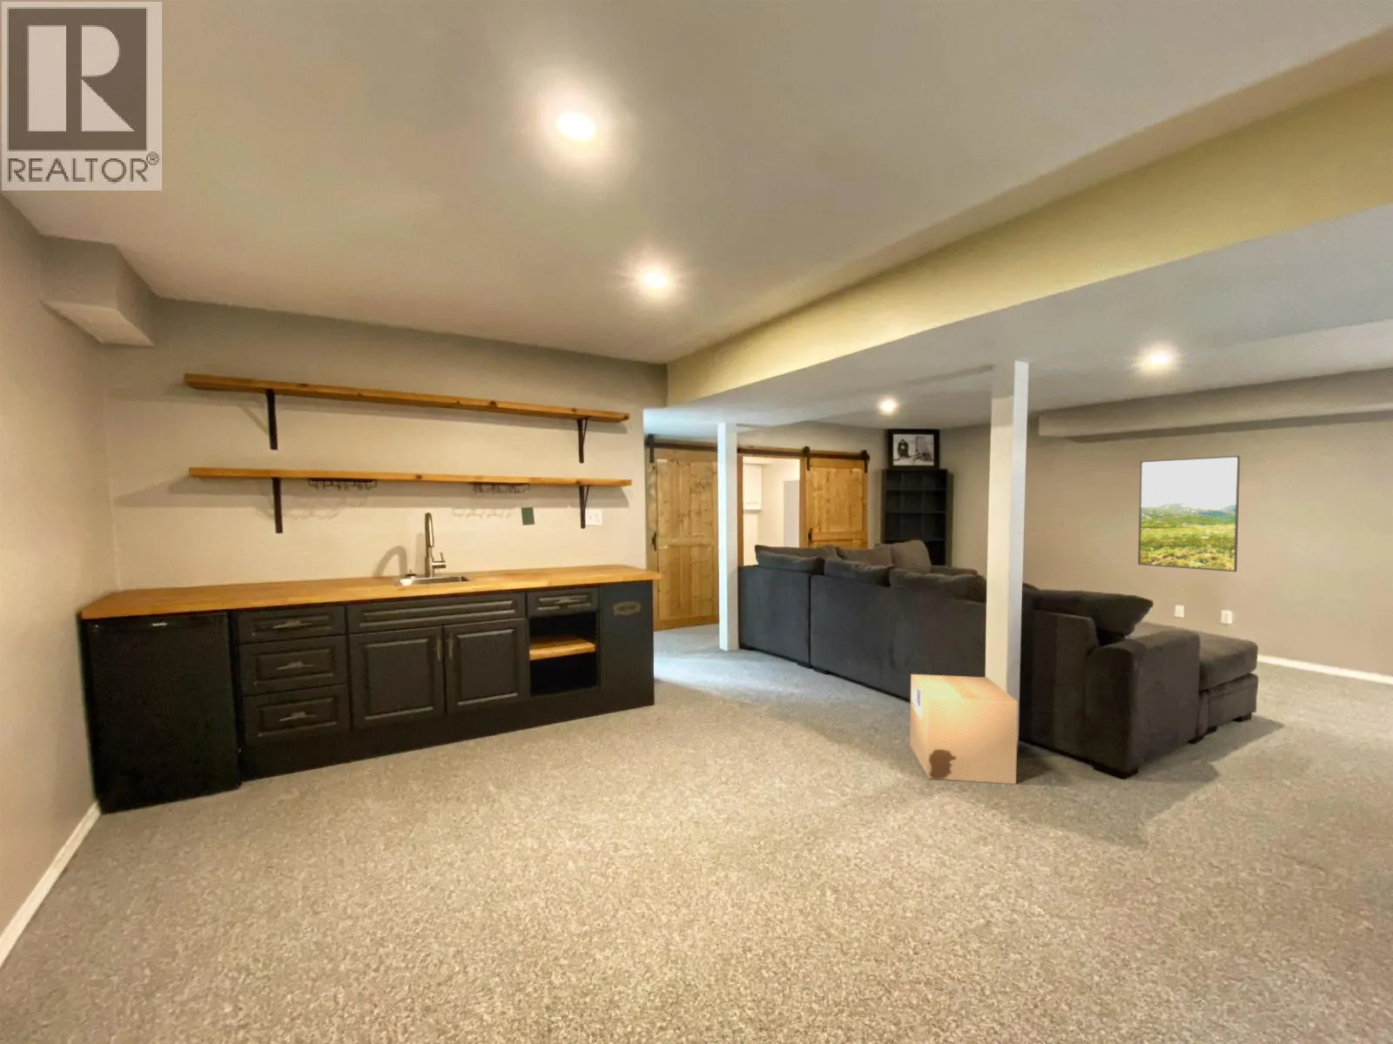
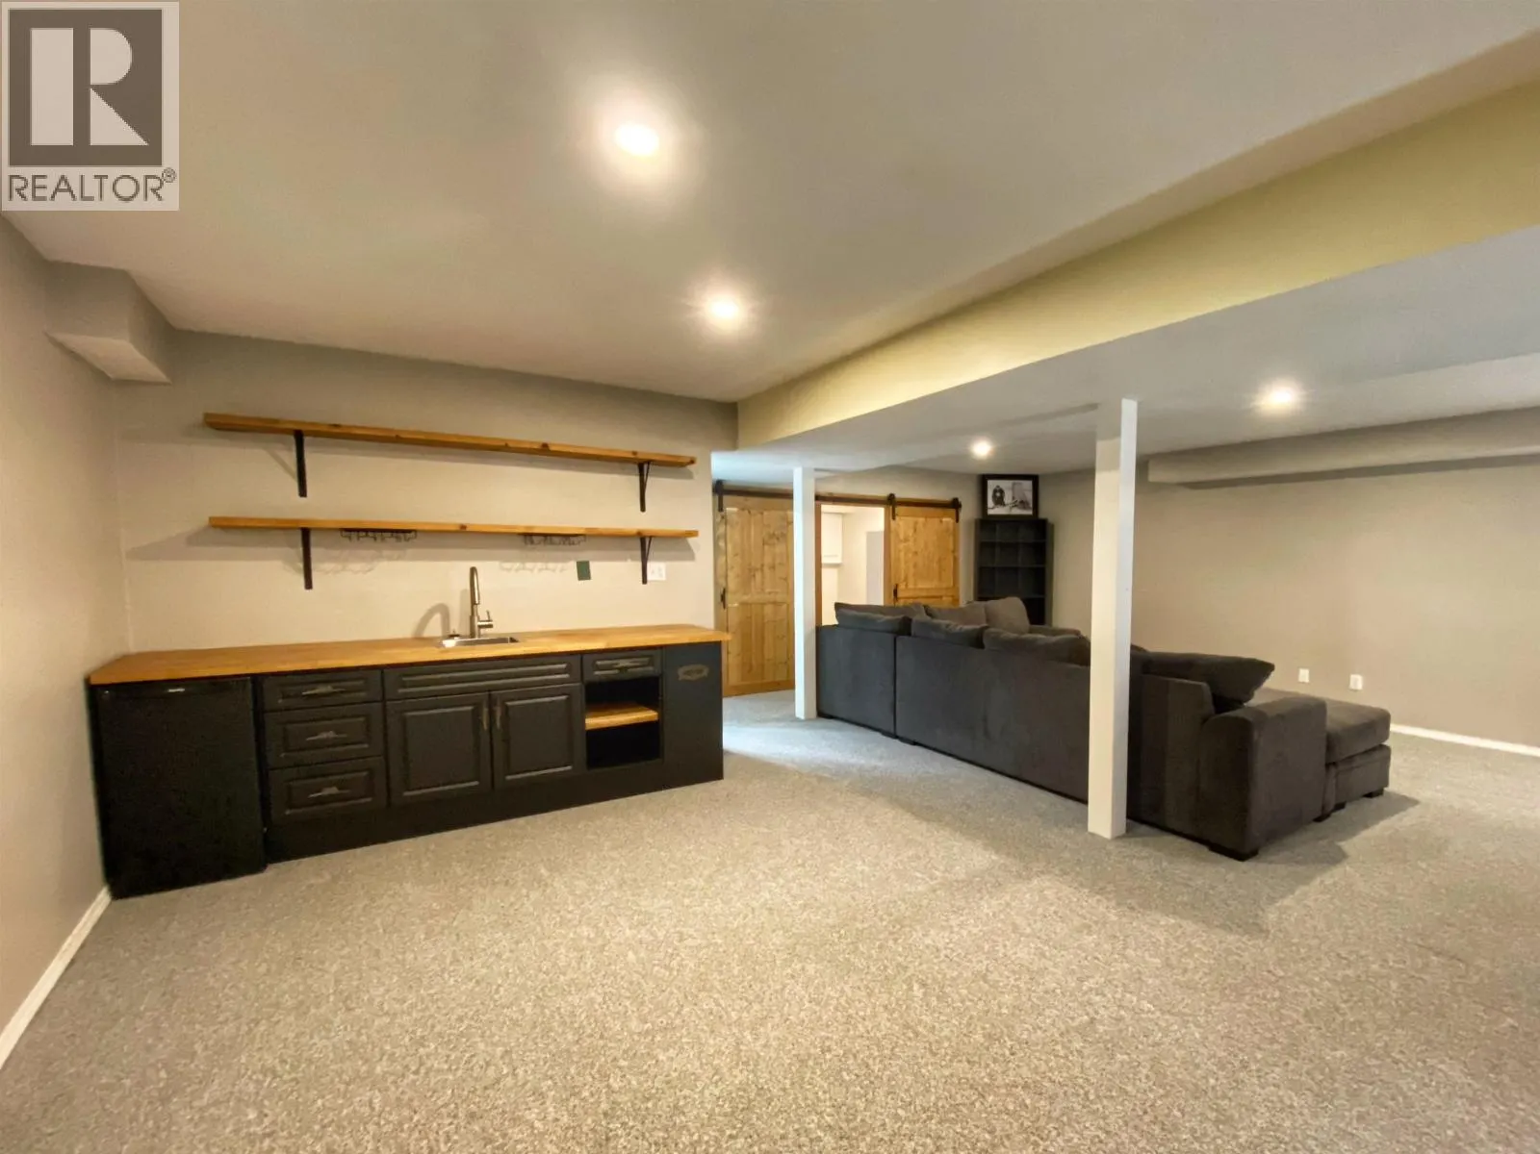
- cardboard box (960, 725)
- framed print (1186, 513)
